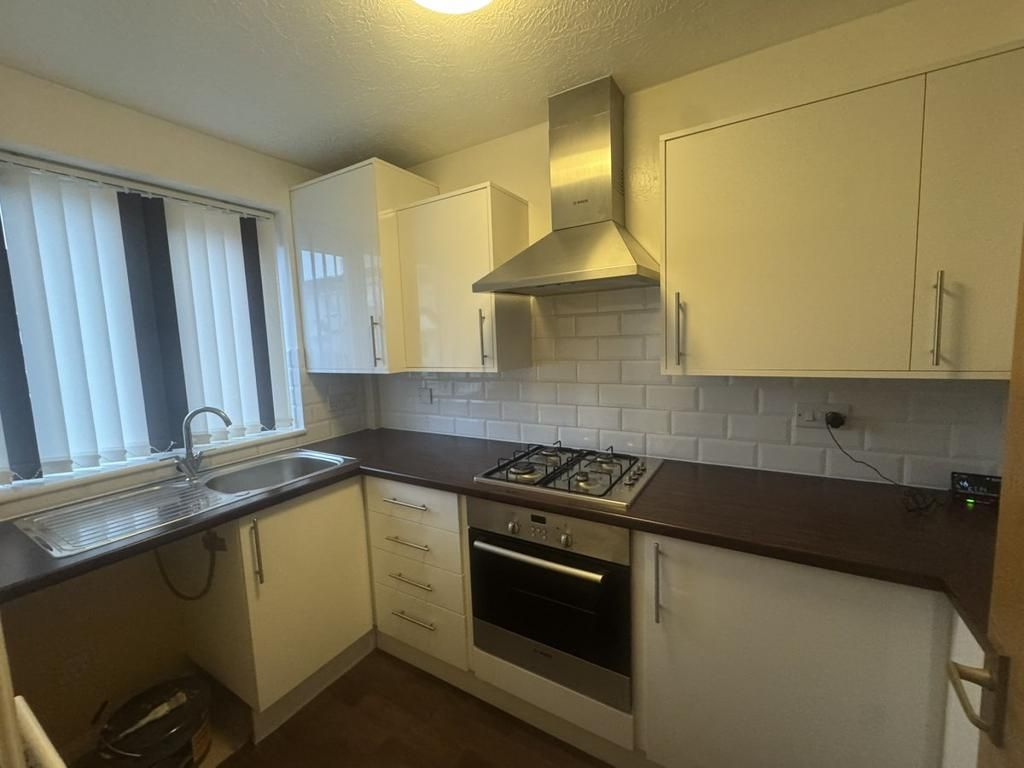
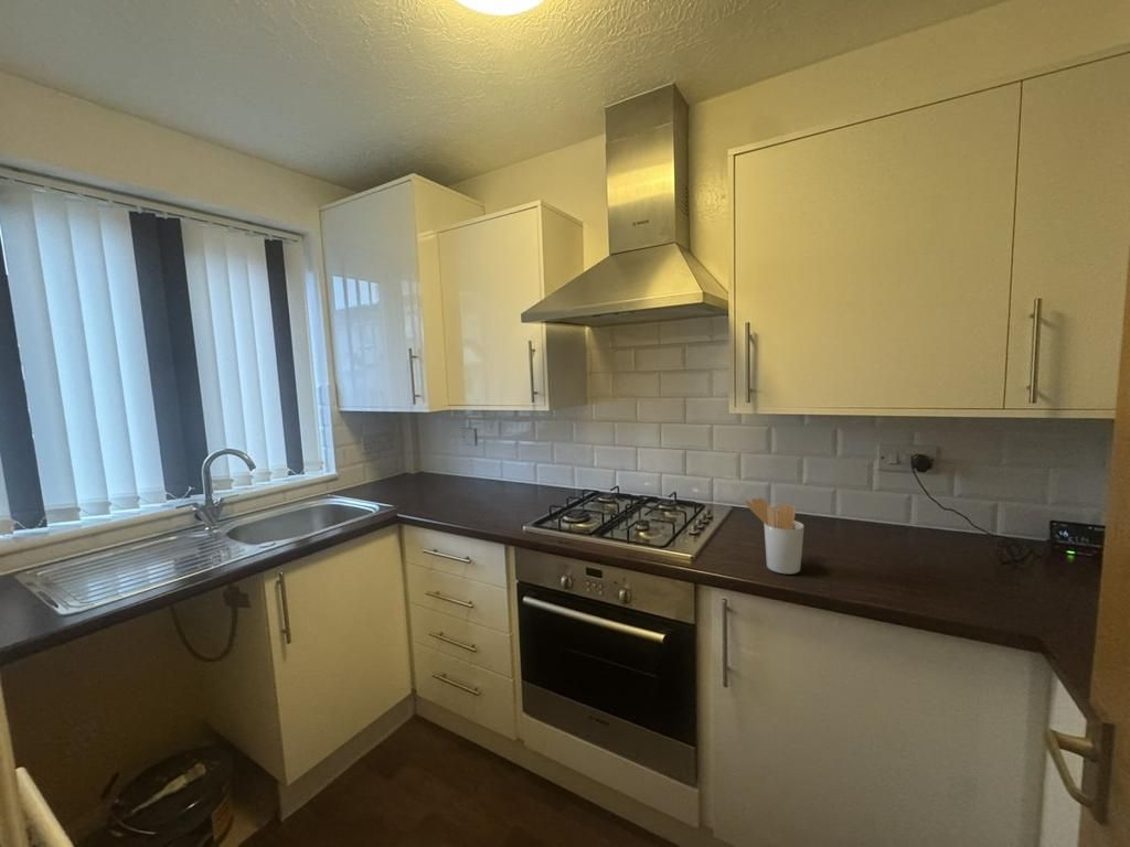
+ utensil holder (774, 533)
